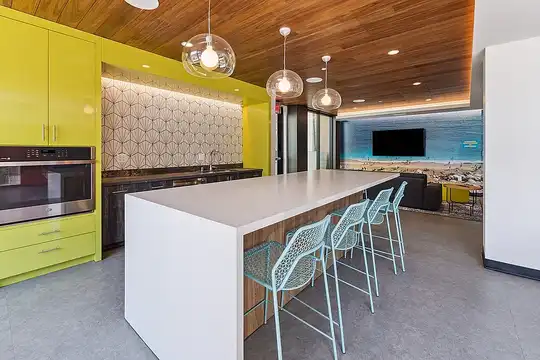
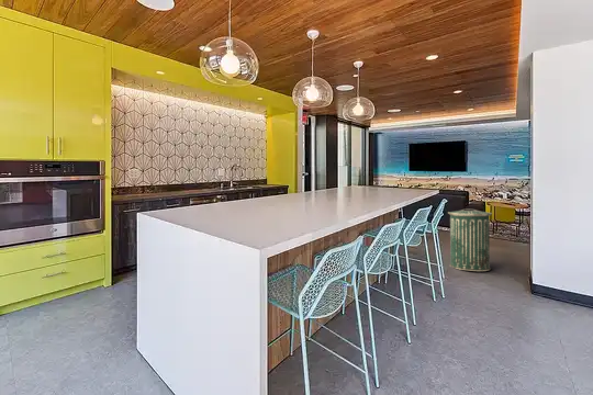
+ trash can (469, 237)
